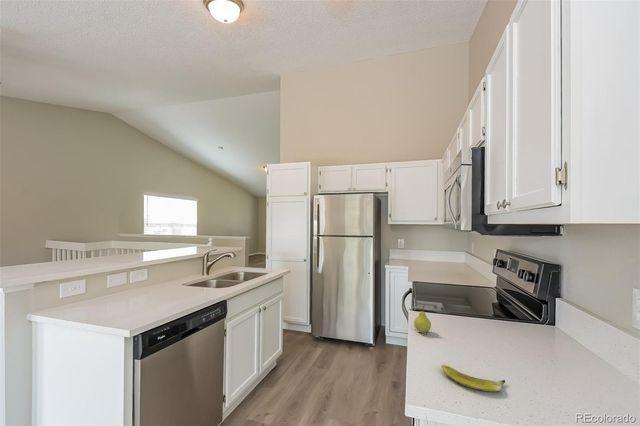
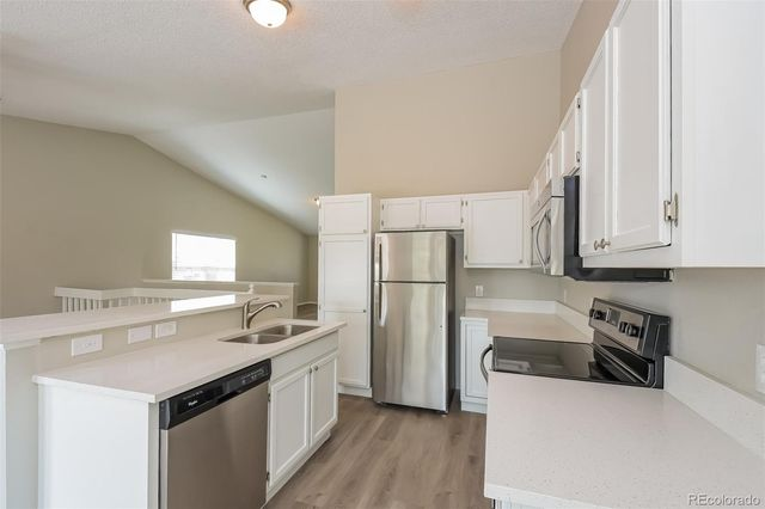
- fruit (422, 318)
- banana (472, 378)
